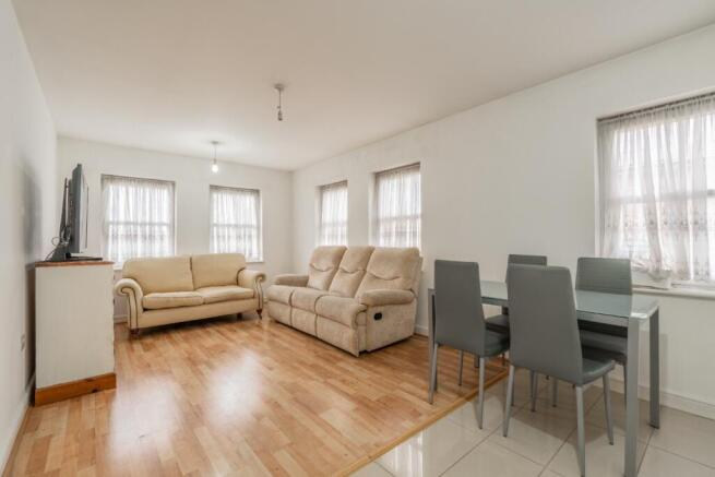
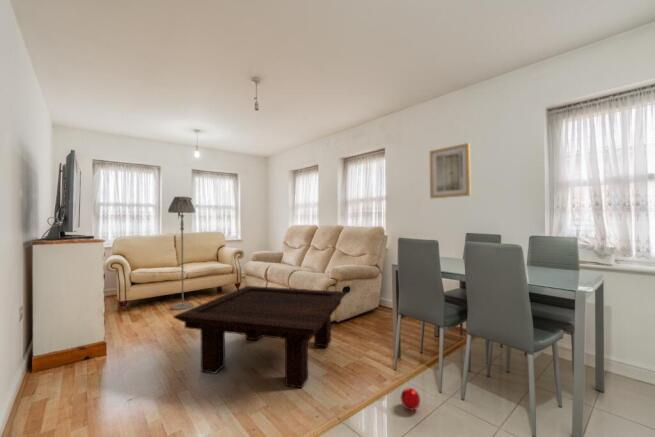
+ floor lamp (182, 252)
+ ball (410, 398)
+ coffee table (272, 329)
+ wall art (448, 172)
